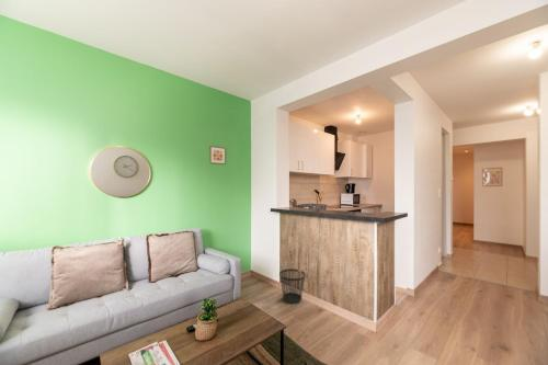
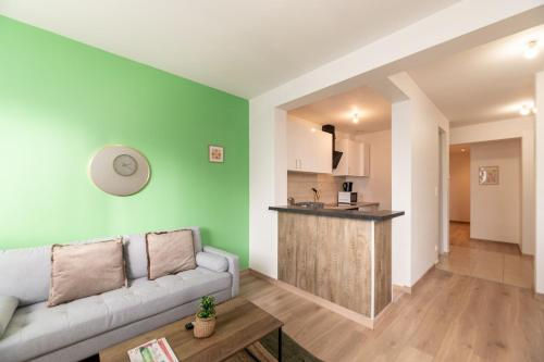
- wastebasket (293, 286)
